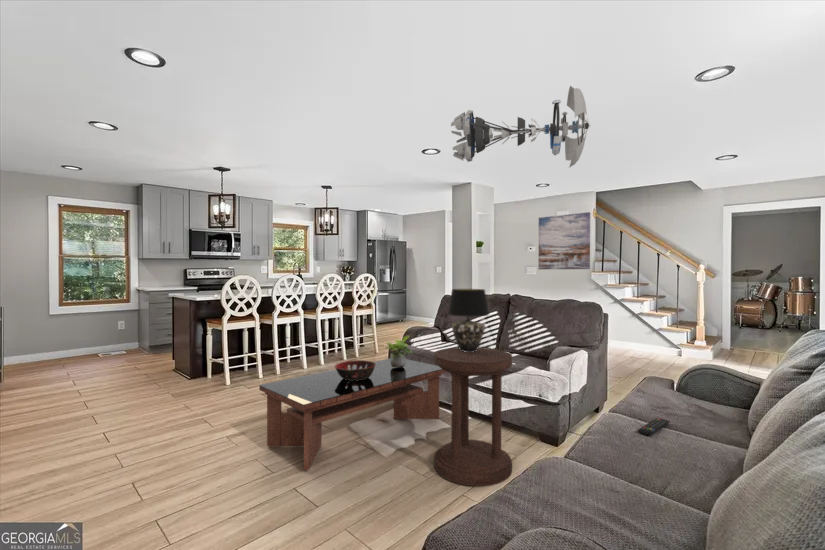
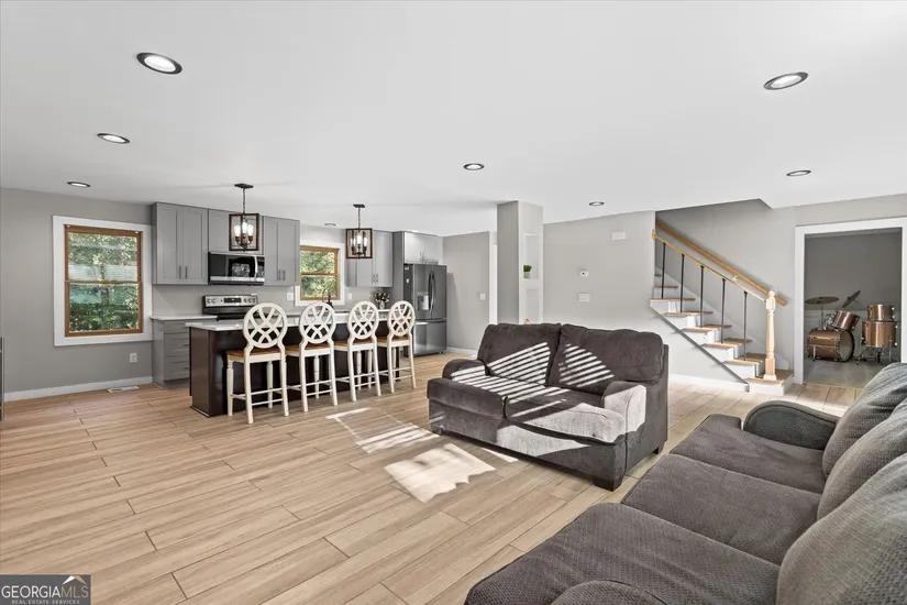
- wall art (563, 242)
- remote control (654, 426)
- coffee table (360, 403)
- decorative bowl (355, 370)
- ceiling fan (519, 131)
- table lamp (468, 319)
- side table (468, 410)
- potted plant (399, 352)
